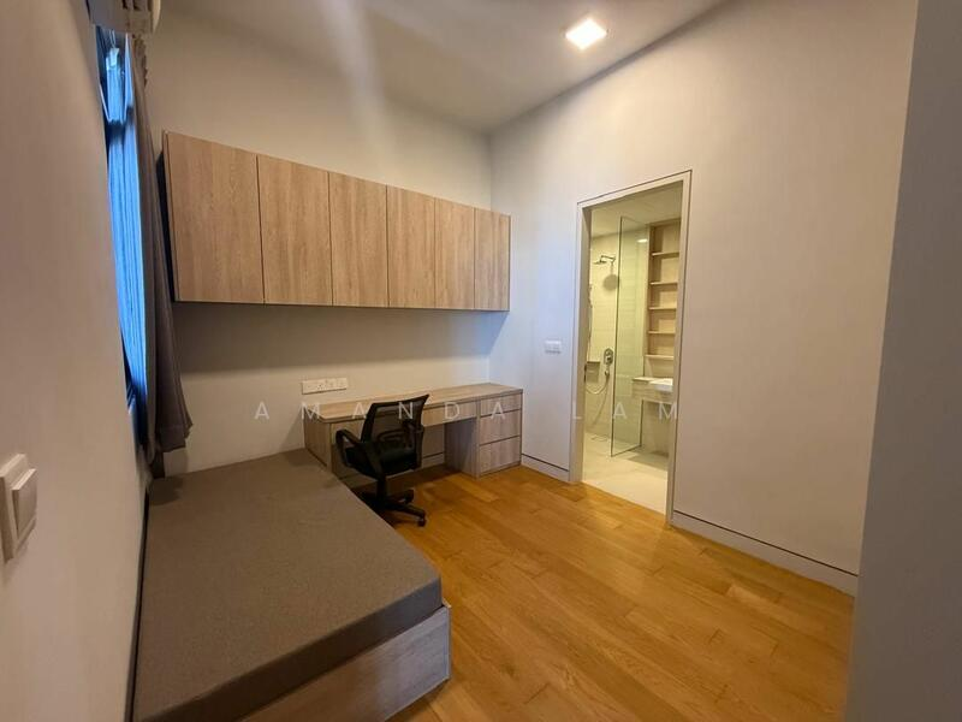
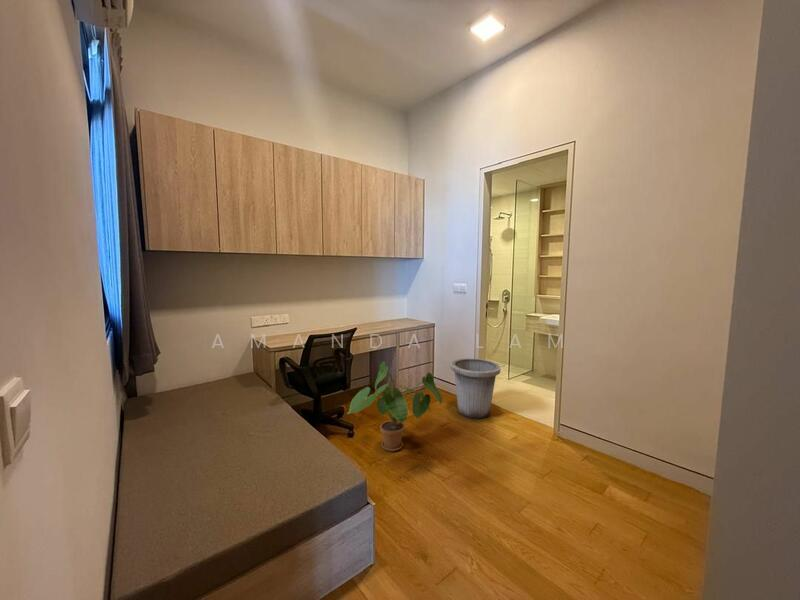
+ house plant (395, 410)
+ trash can (474, 388)
